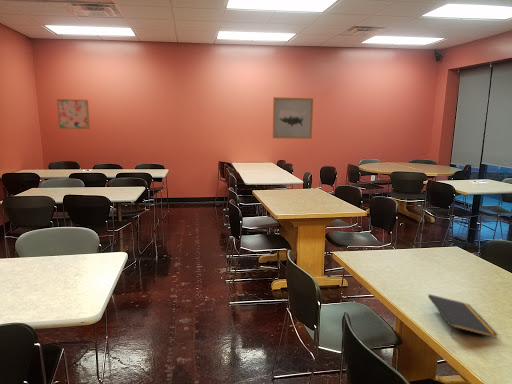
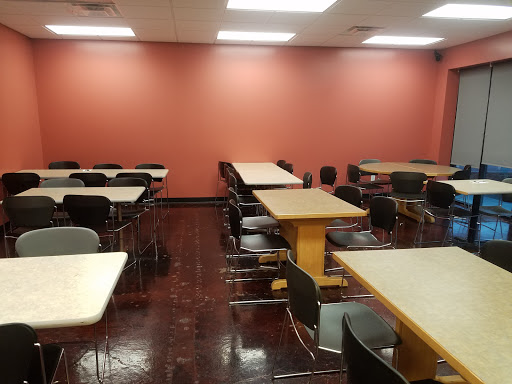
- wall art (292, 118)
- wall art (73, 114)
- notepad (460, 314)
